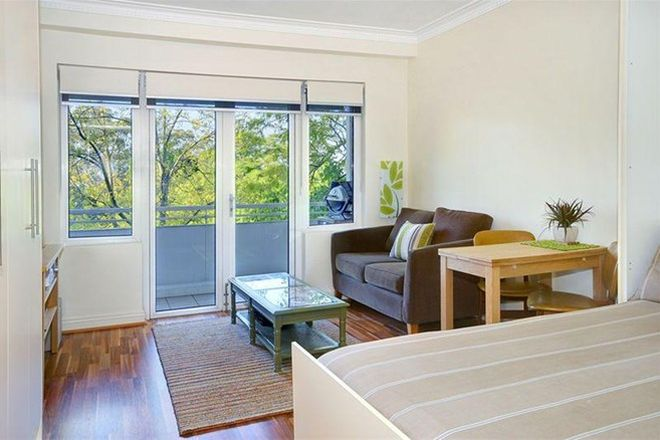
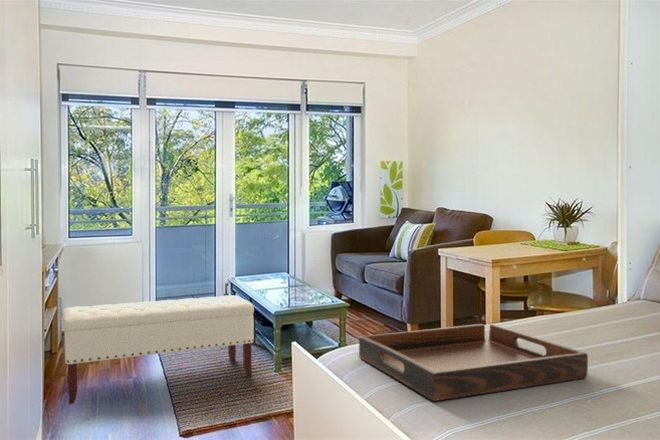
+ bench (161, 342)
+ serving tray (466, 355)
